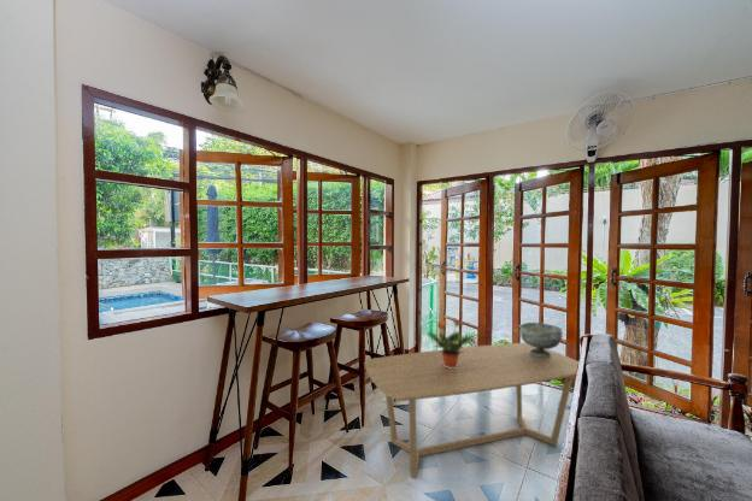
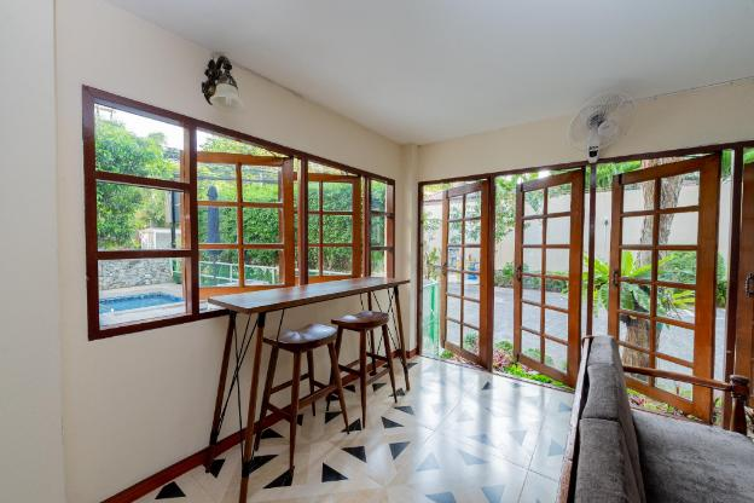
- decorative bowl (540, 340)
- coffee table (469, 393)
- potted plant (450, 342)
